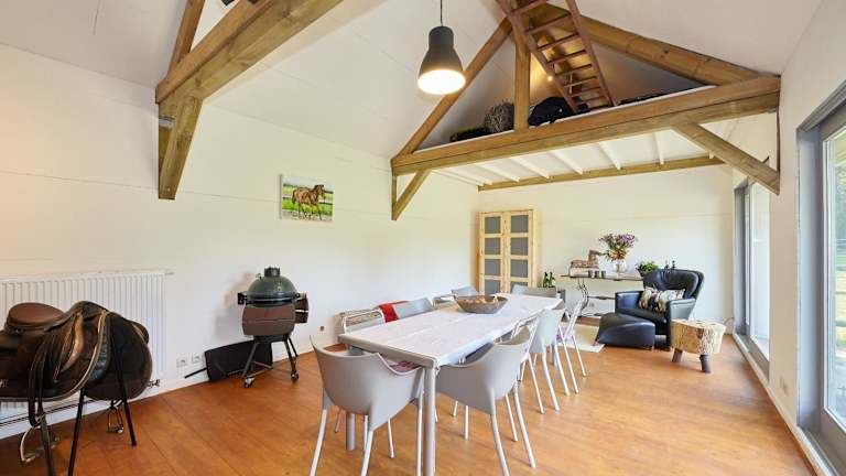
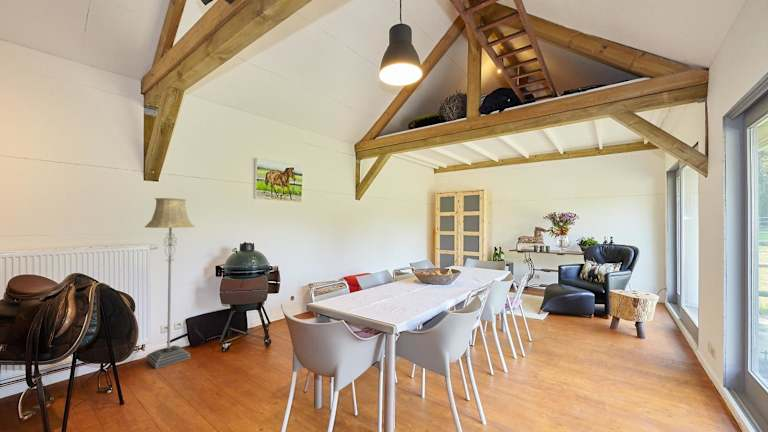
+ floor lamp (169, 278)
